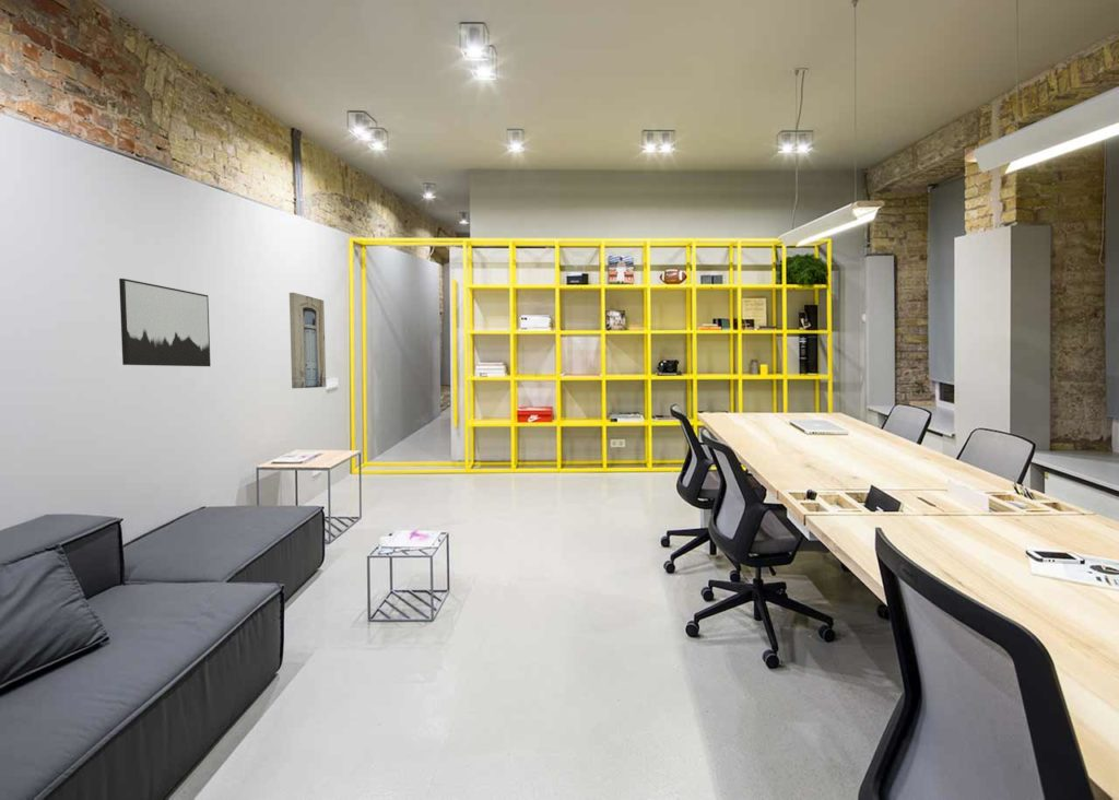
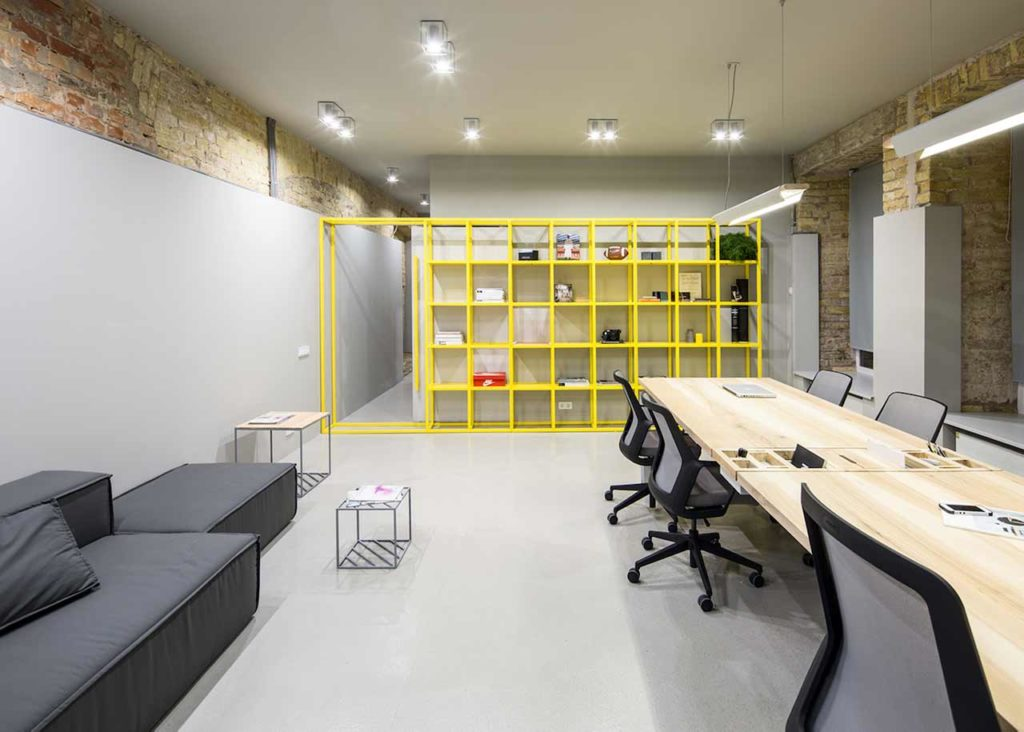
- wall art (308, 342)
- wall art (169, 327)
